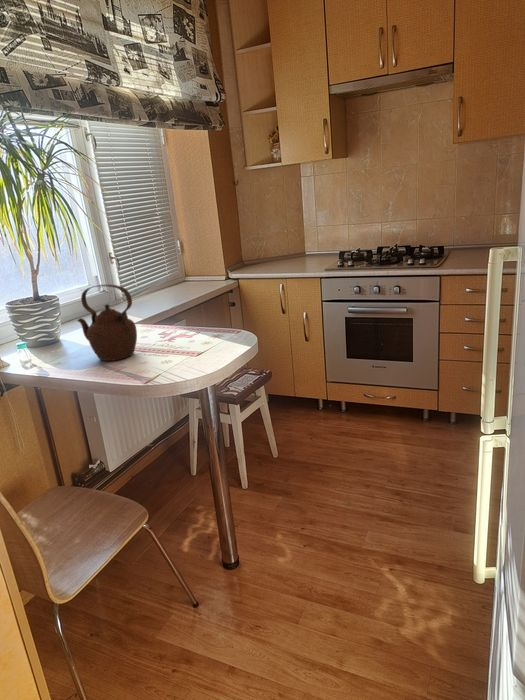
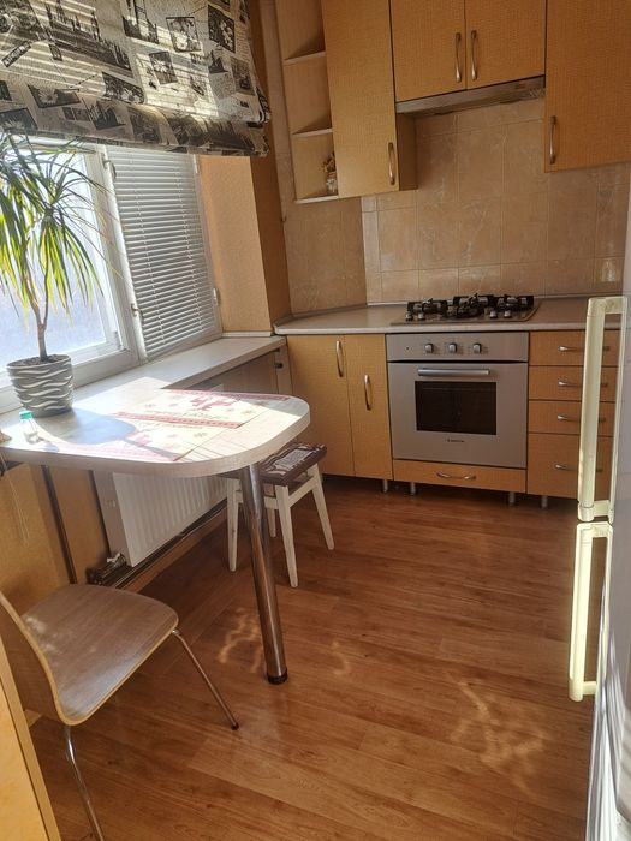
- teapot (104, 321)
